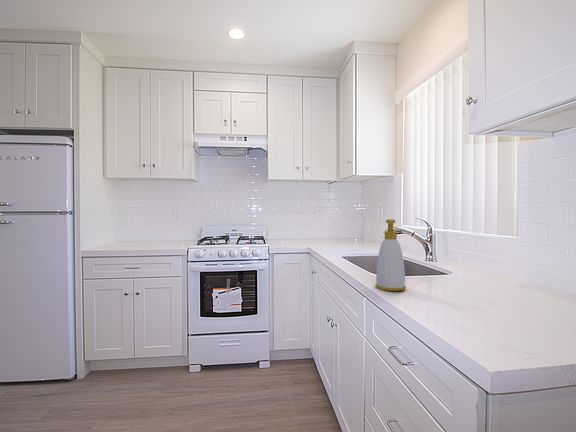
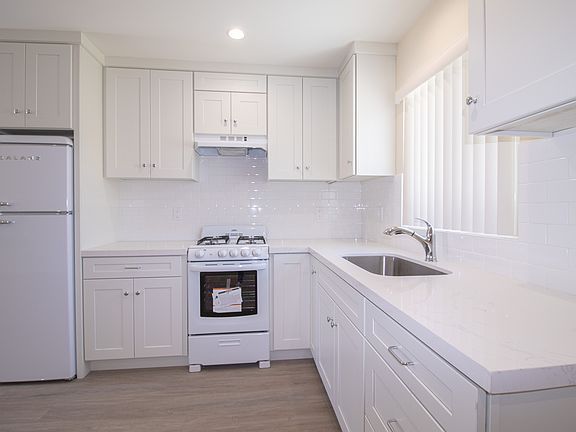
- soap bottle (390, 253)
